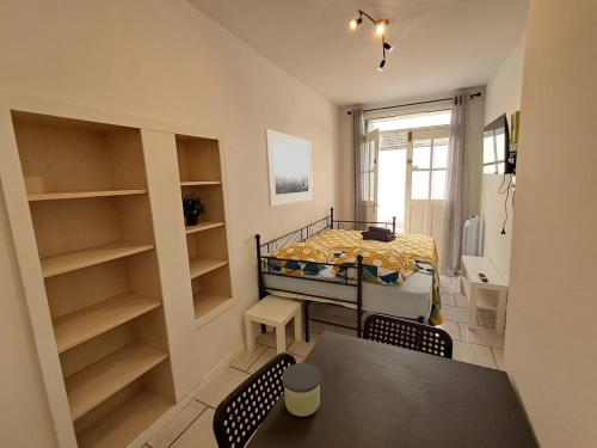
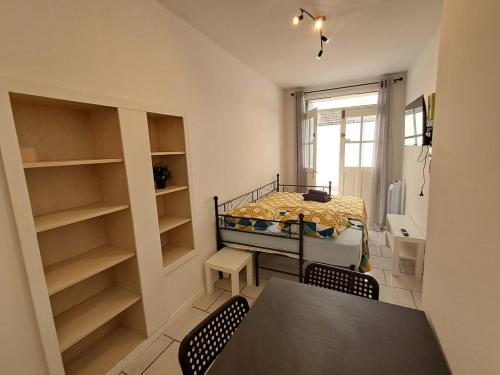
- candle (301, 389)
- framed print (293, 170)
